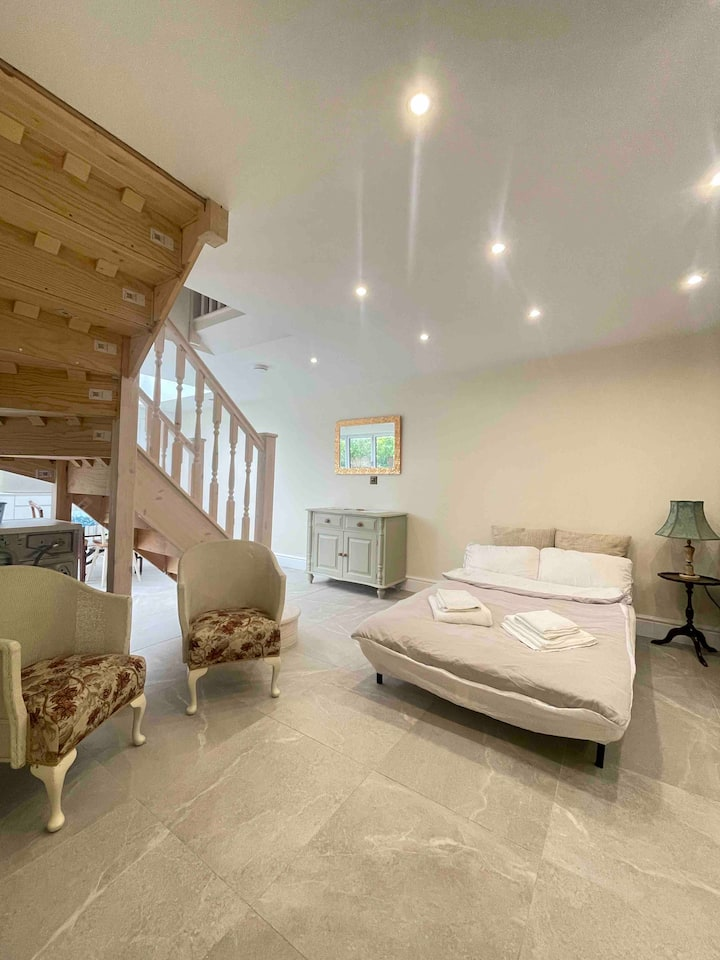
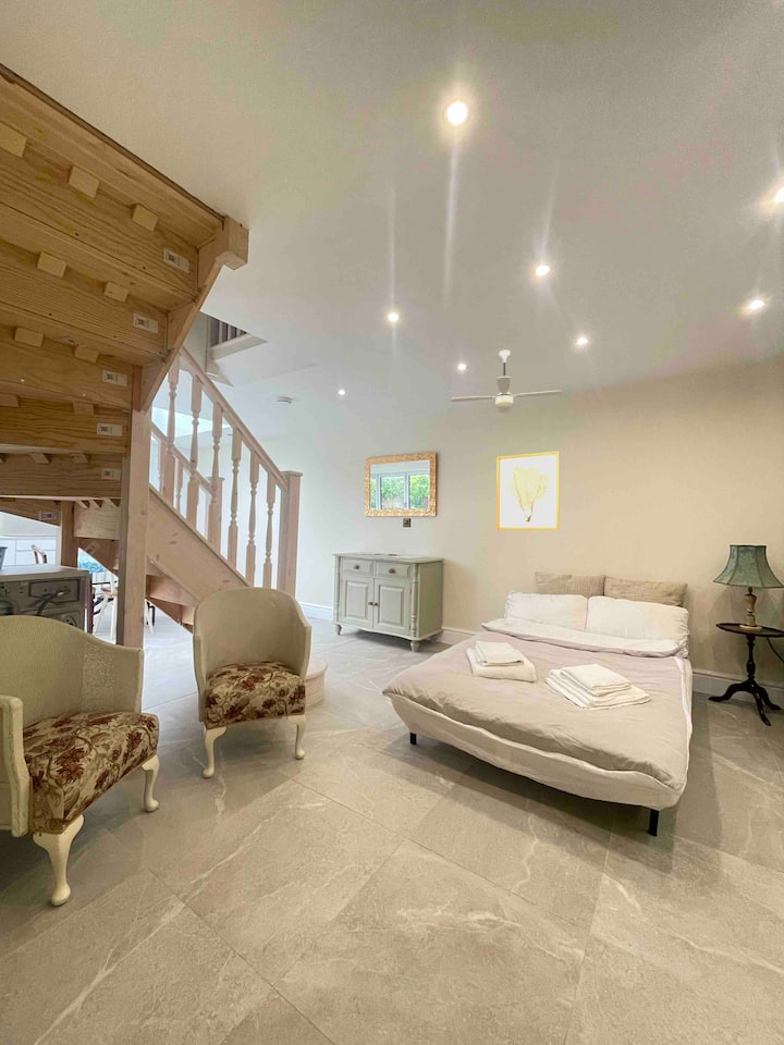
+ wall art (526, 492)
+ ceiling fan (504, 379)
